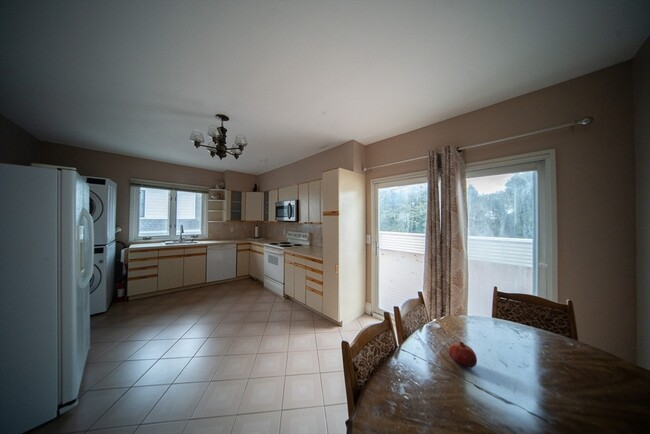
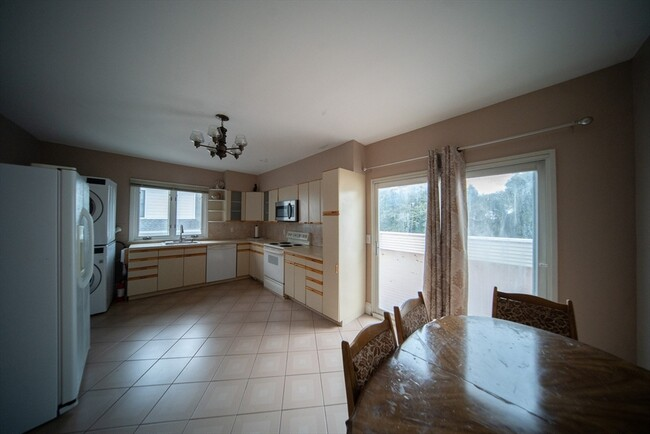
- fruit (462, 353)
